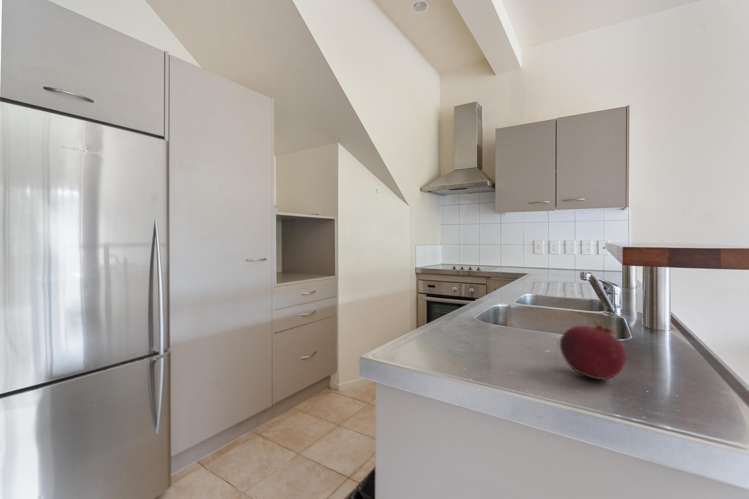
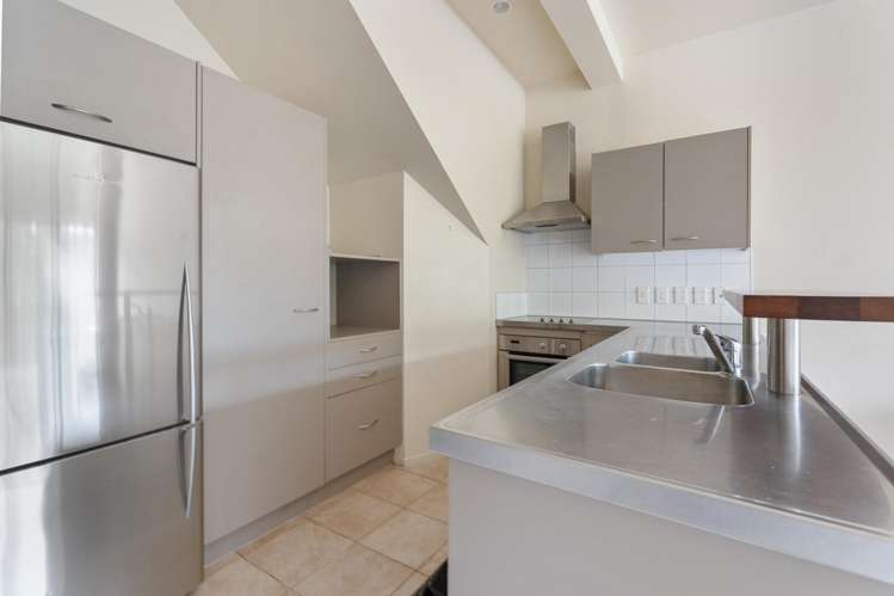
- fruit (593, 349)
